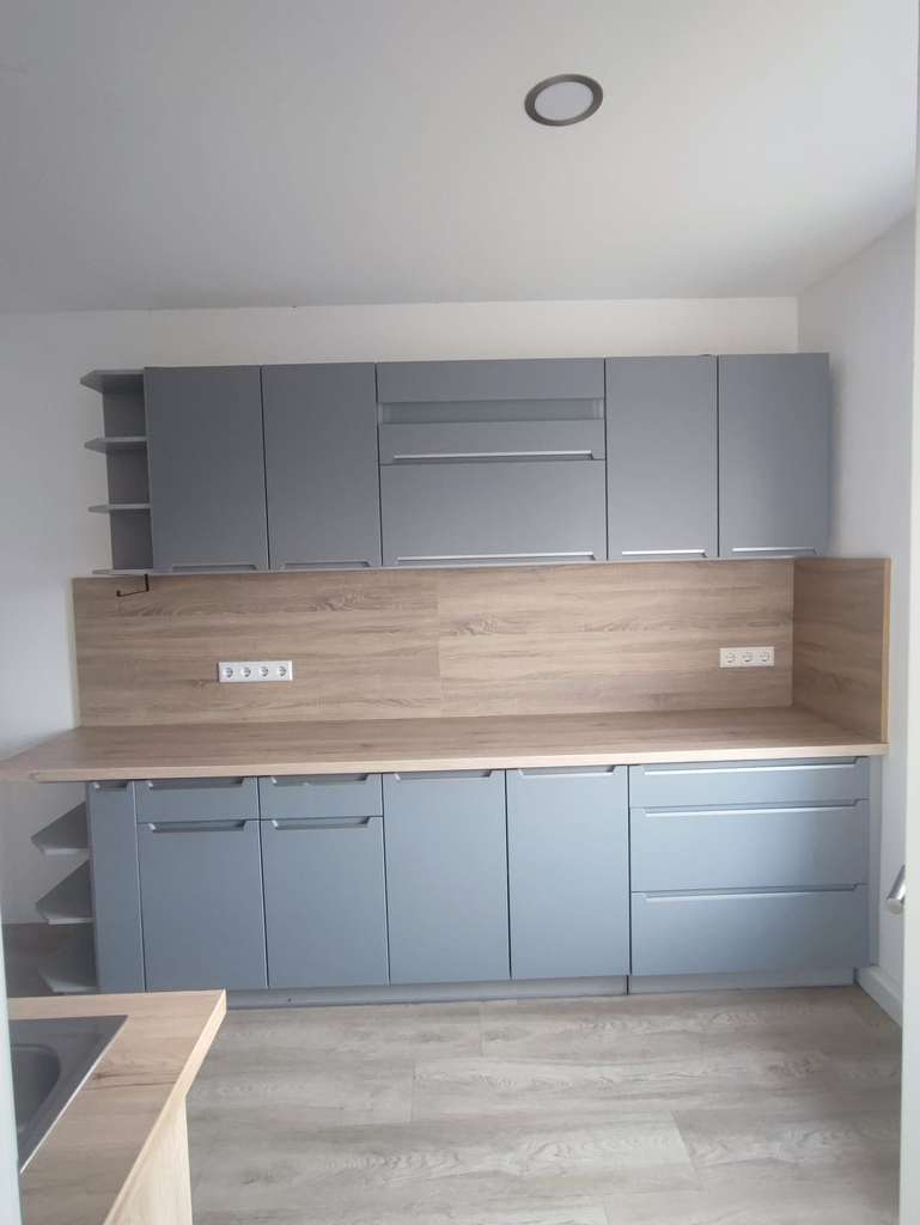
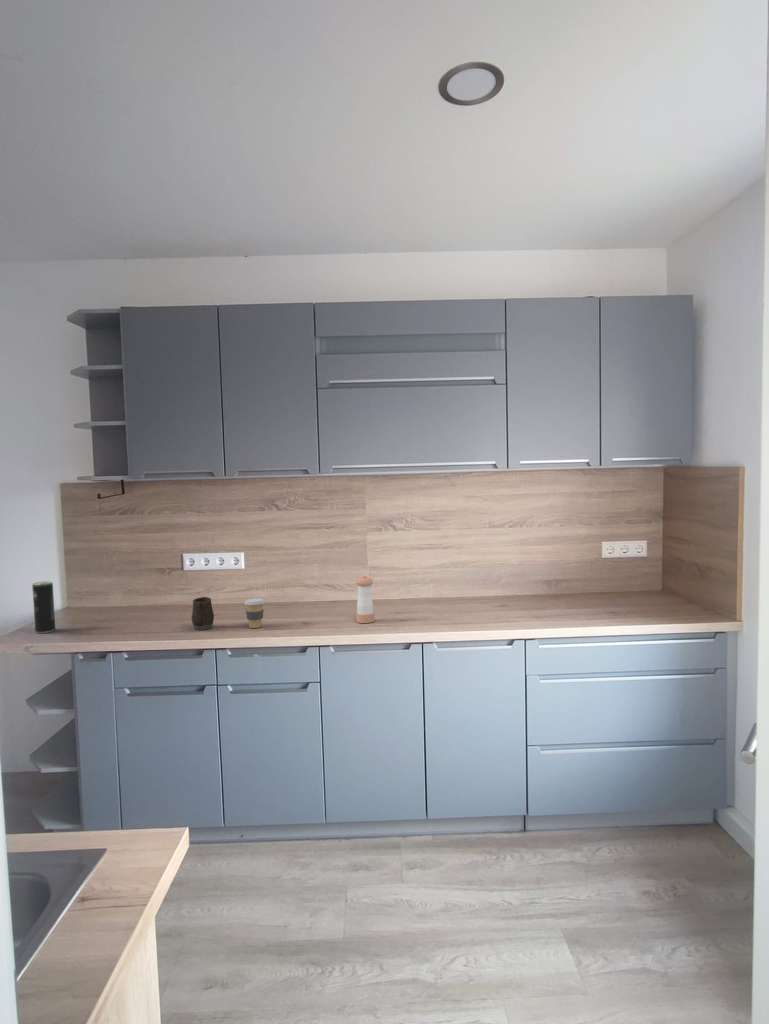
+ mug (201, 613)
+ beverage can (43, 607)
+ coffee cup (254, 613)
+ pepper shaker (364, 598)
